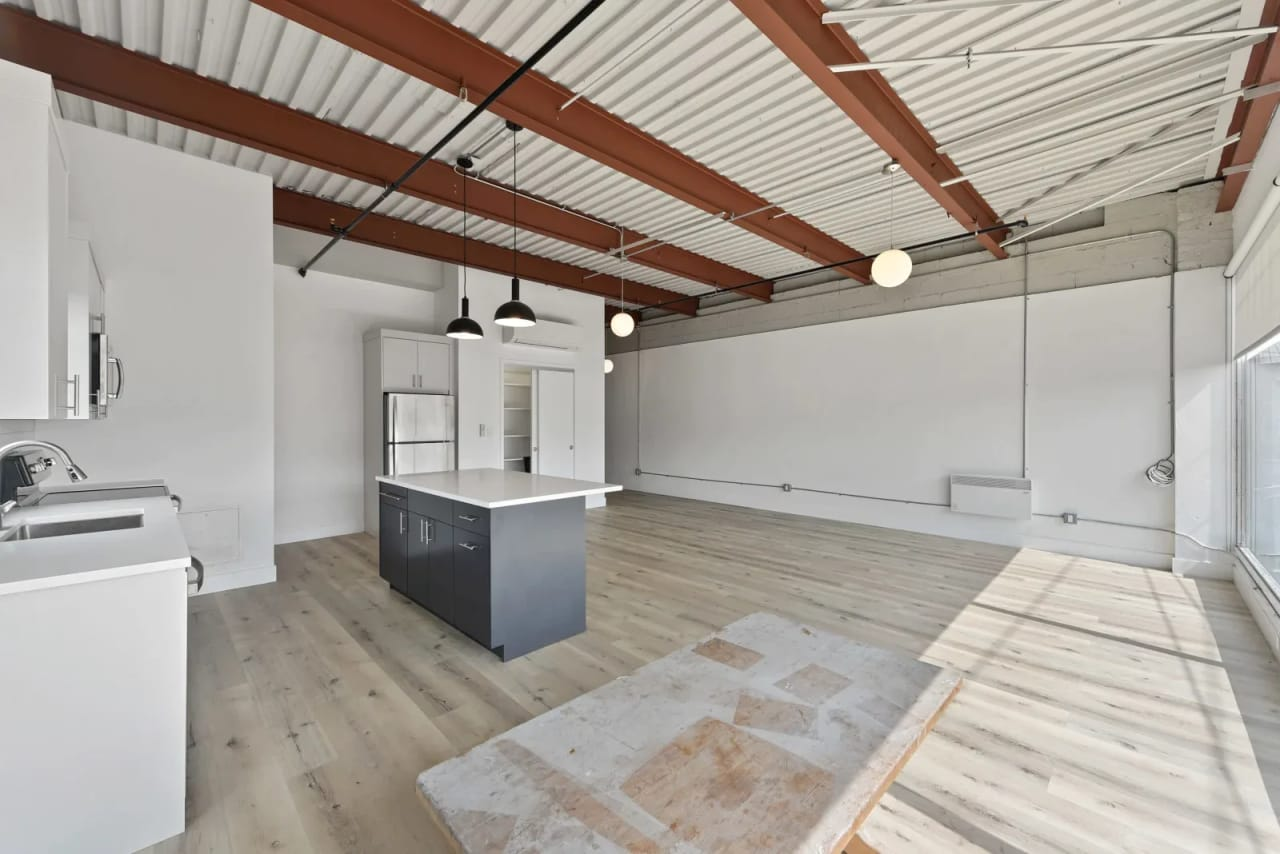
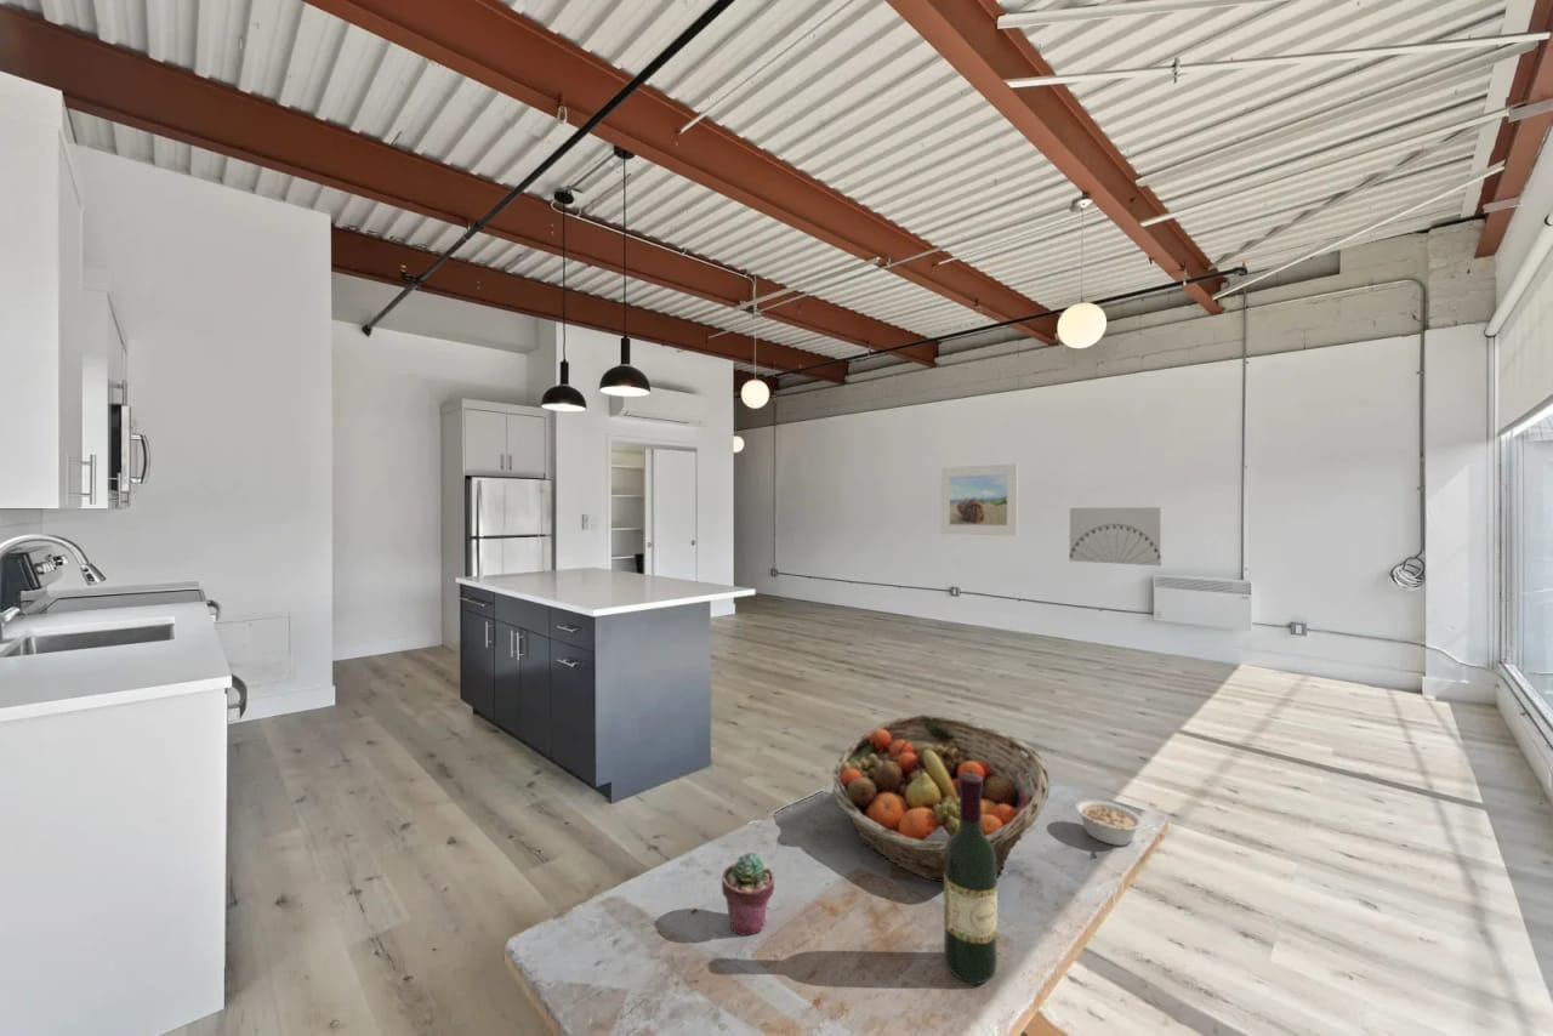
+ legume (1110, 822)
+ wine bottle (969, 872)
+ fruit basket (933, 789)
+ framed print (977, 500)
+ wall art (1113, 535)
+ potted succulent (747, 889)
